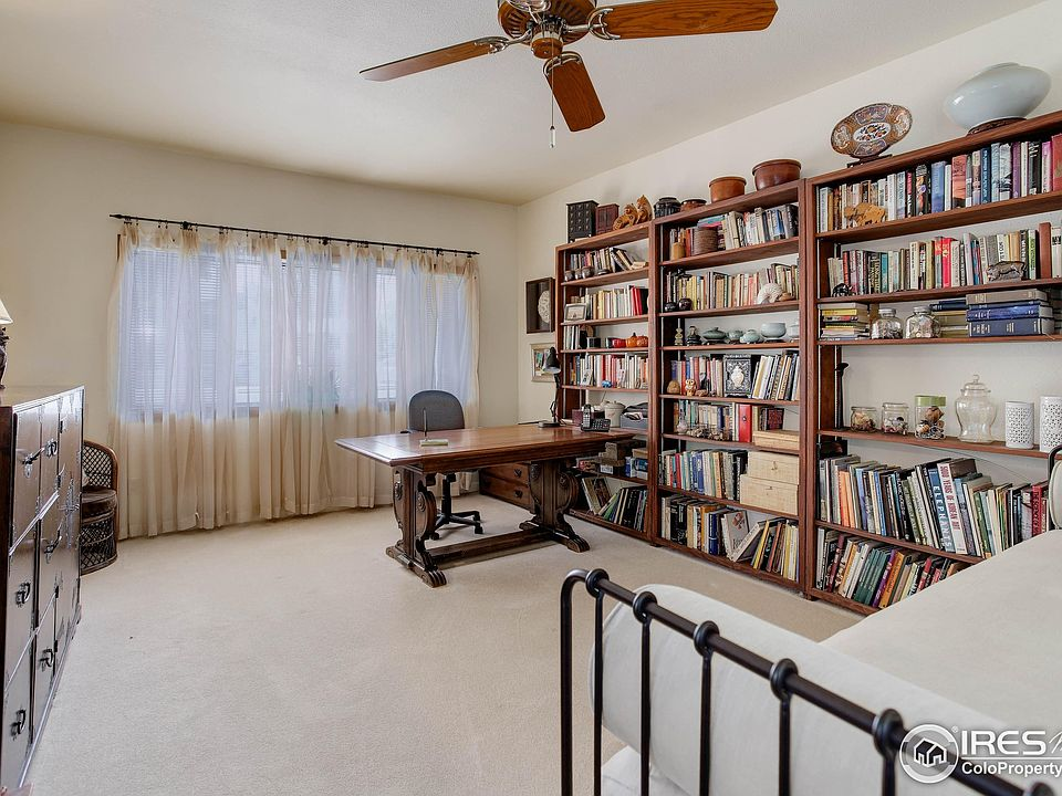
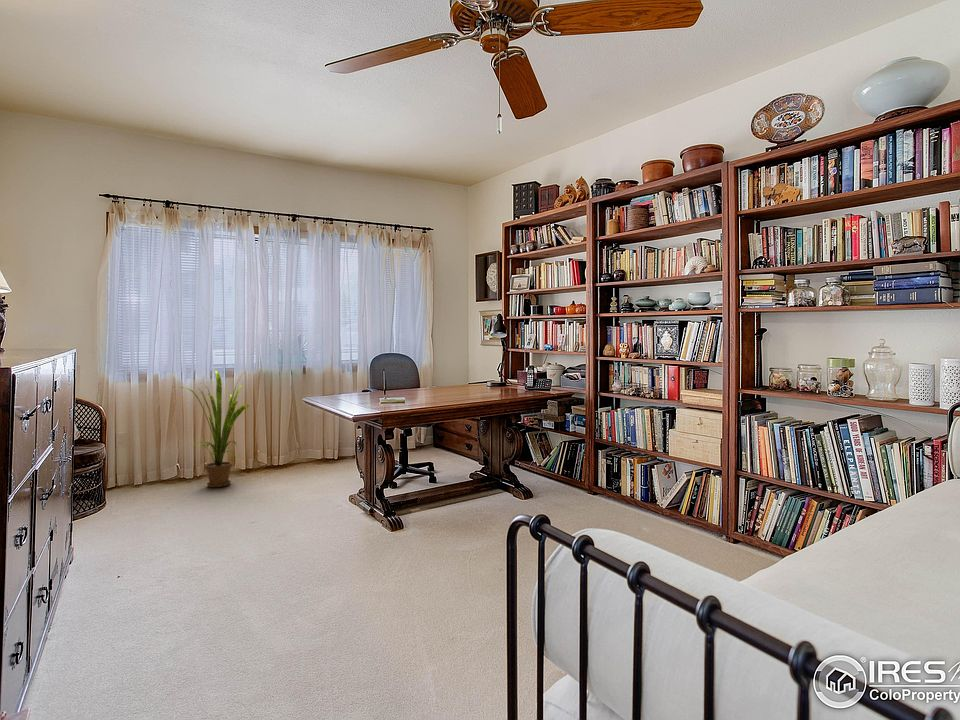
+ house plant (215, 427)
